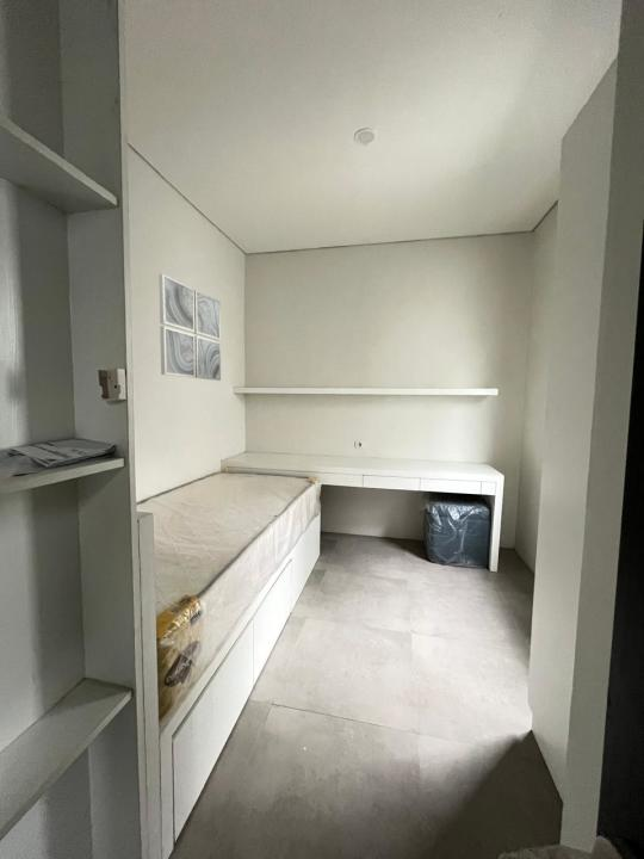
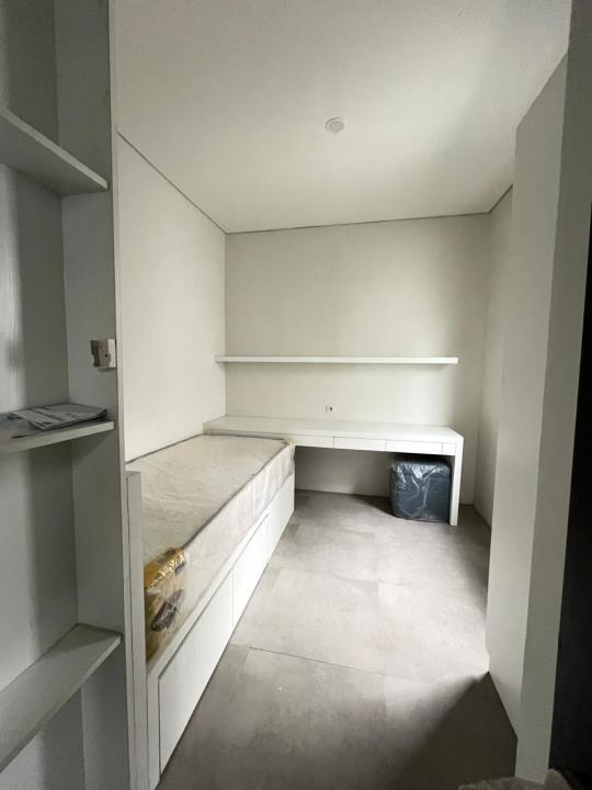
- wall art (193, 333)
